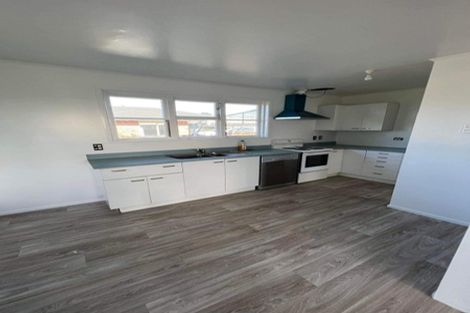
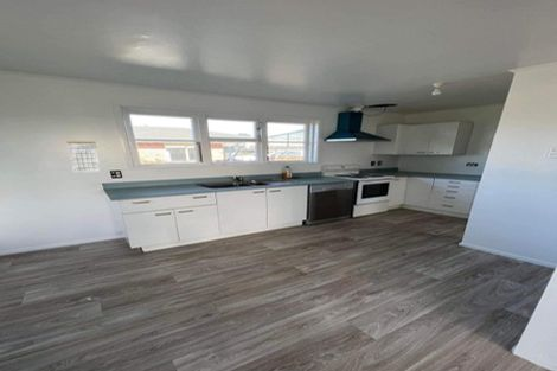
+ calendar (83, 153)
